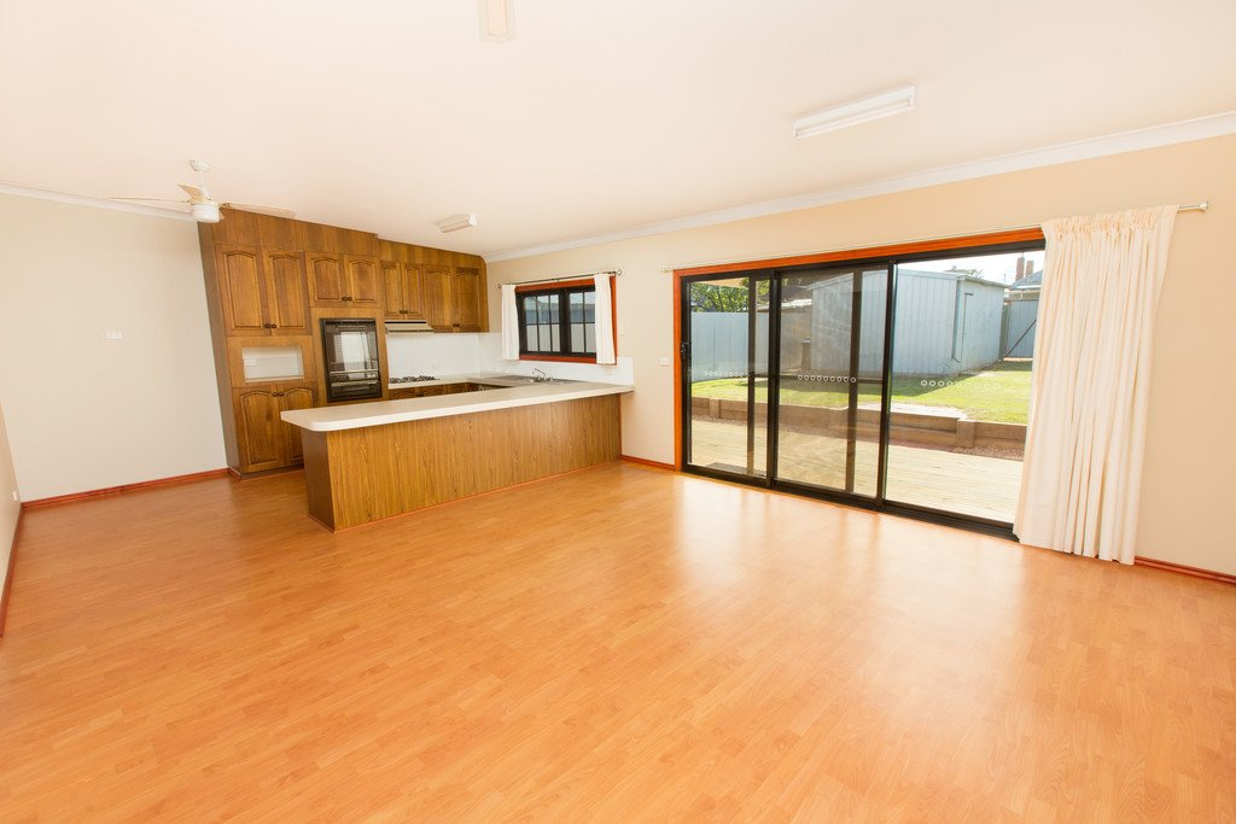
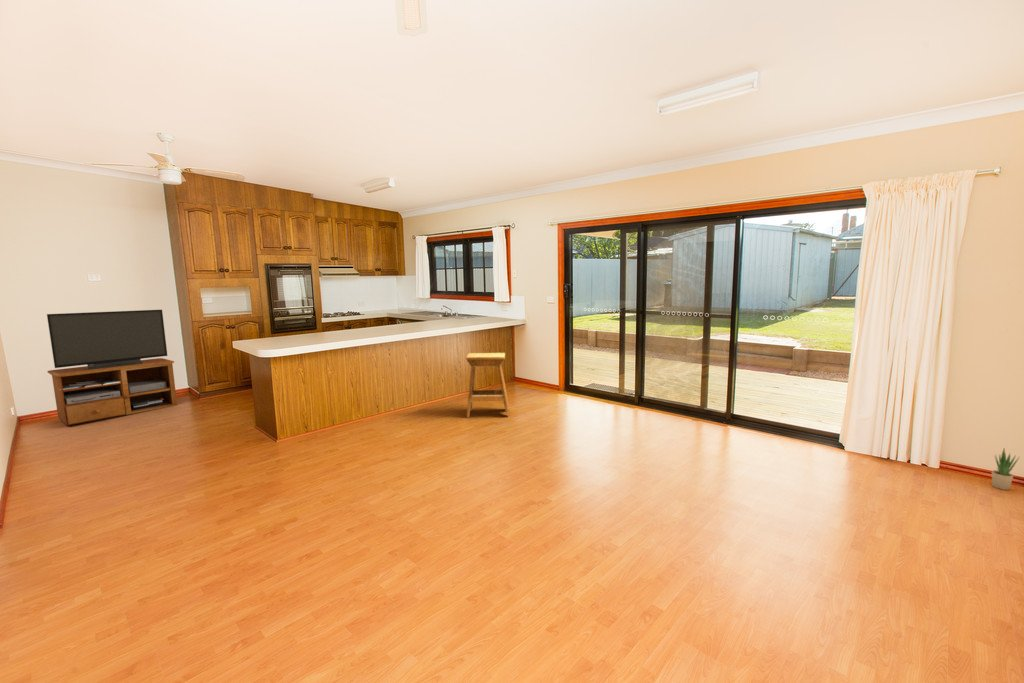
+ tv stand (114, 362)
+ potted plant (1005, 468)
+ stool (487, 390)
